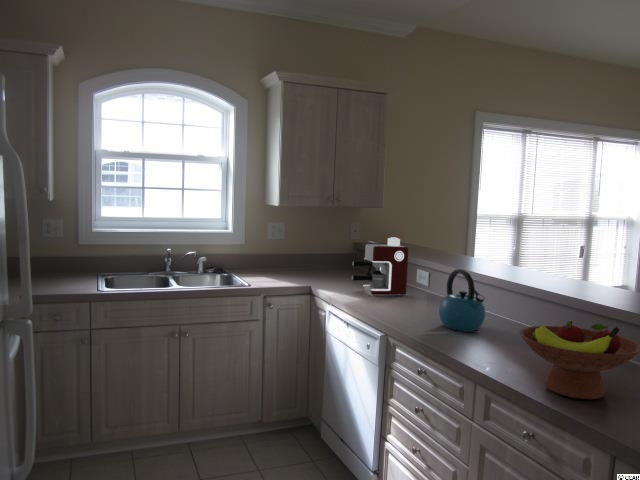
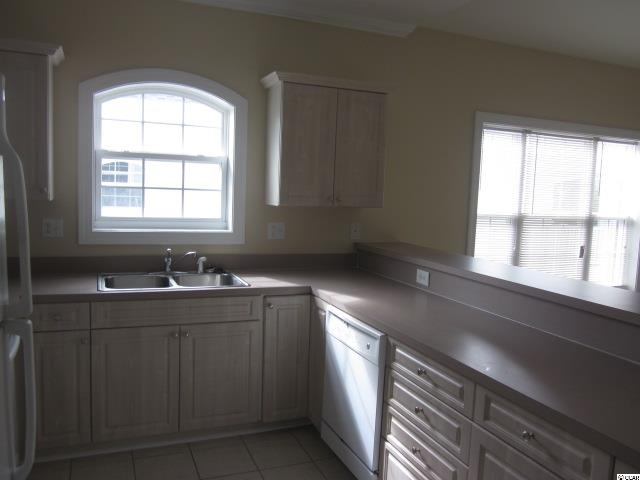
- coffee maker (377, 265)
- fruit bowl (577, 354)
- kettle (464, 299)
